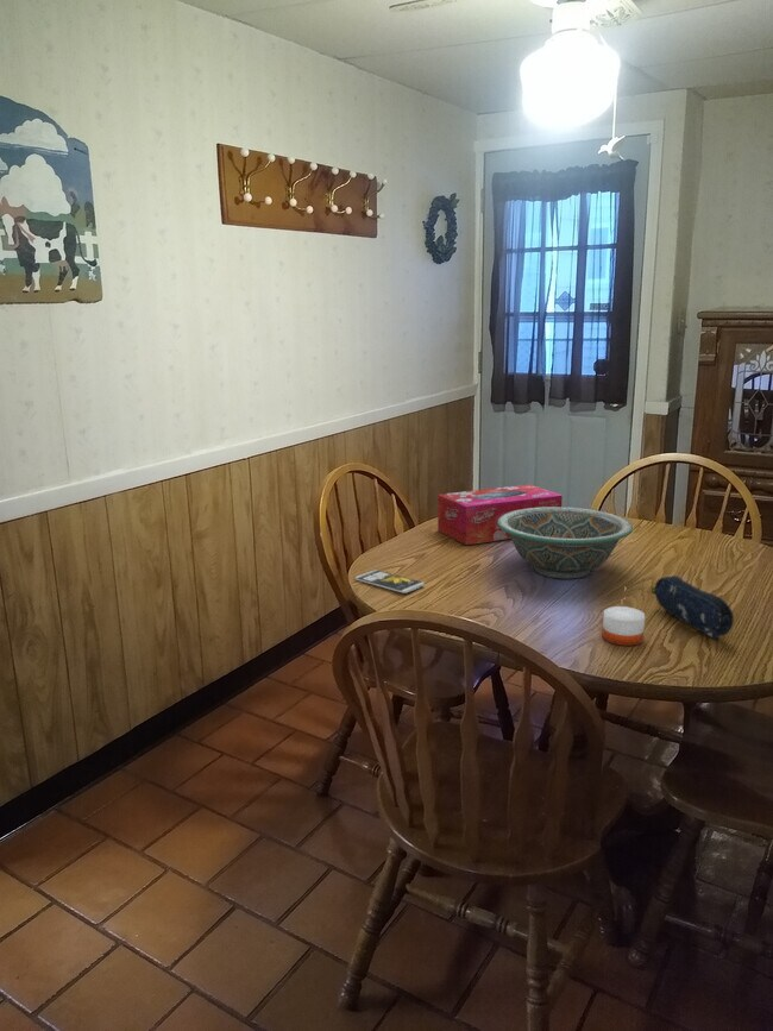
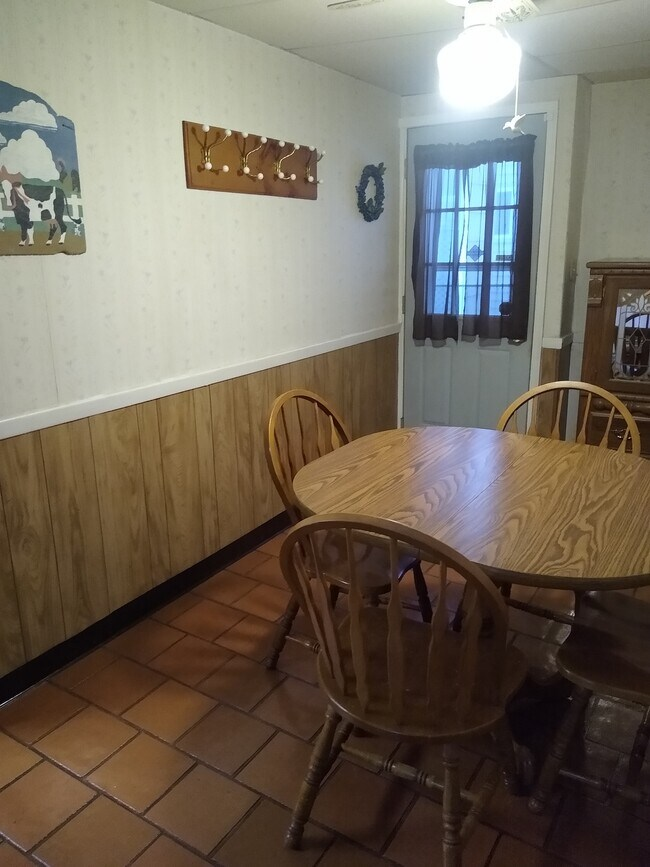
- tissue box (498, 513)
- decorative bowl (563, 546)
- pencil case (692, 605)
- smartphone (389, 580)
- candle (624, 611)
